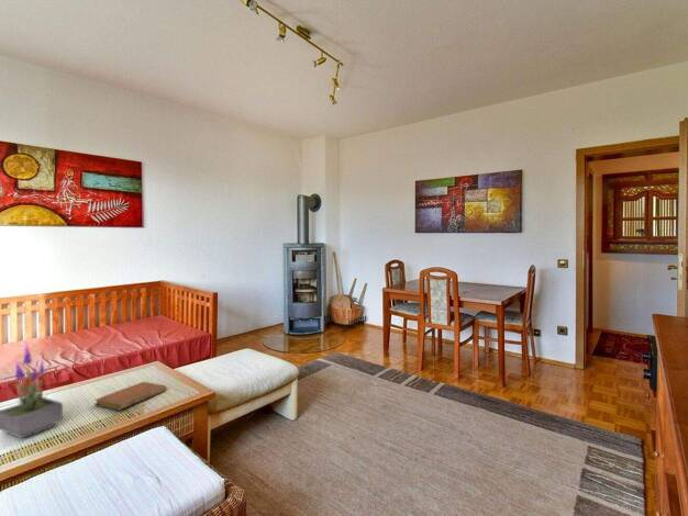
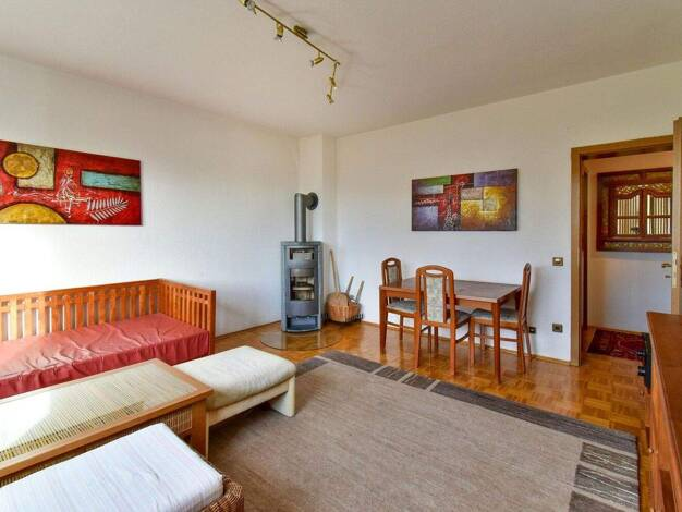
- notebook (132, 394)
- potted plant (30, 385)
